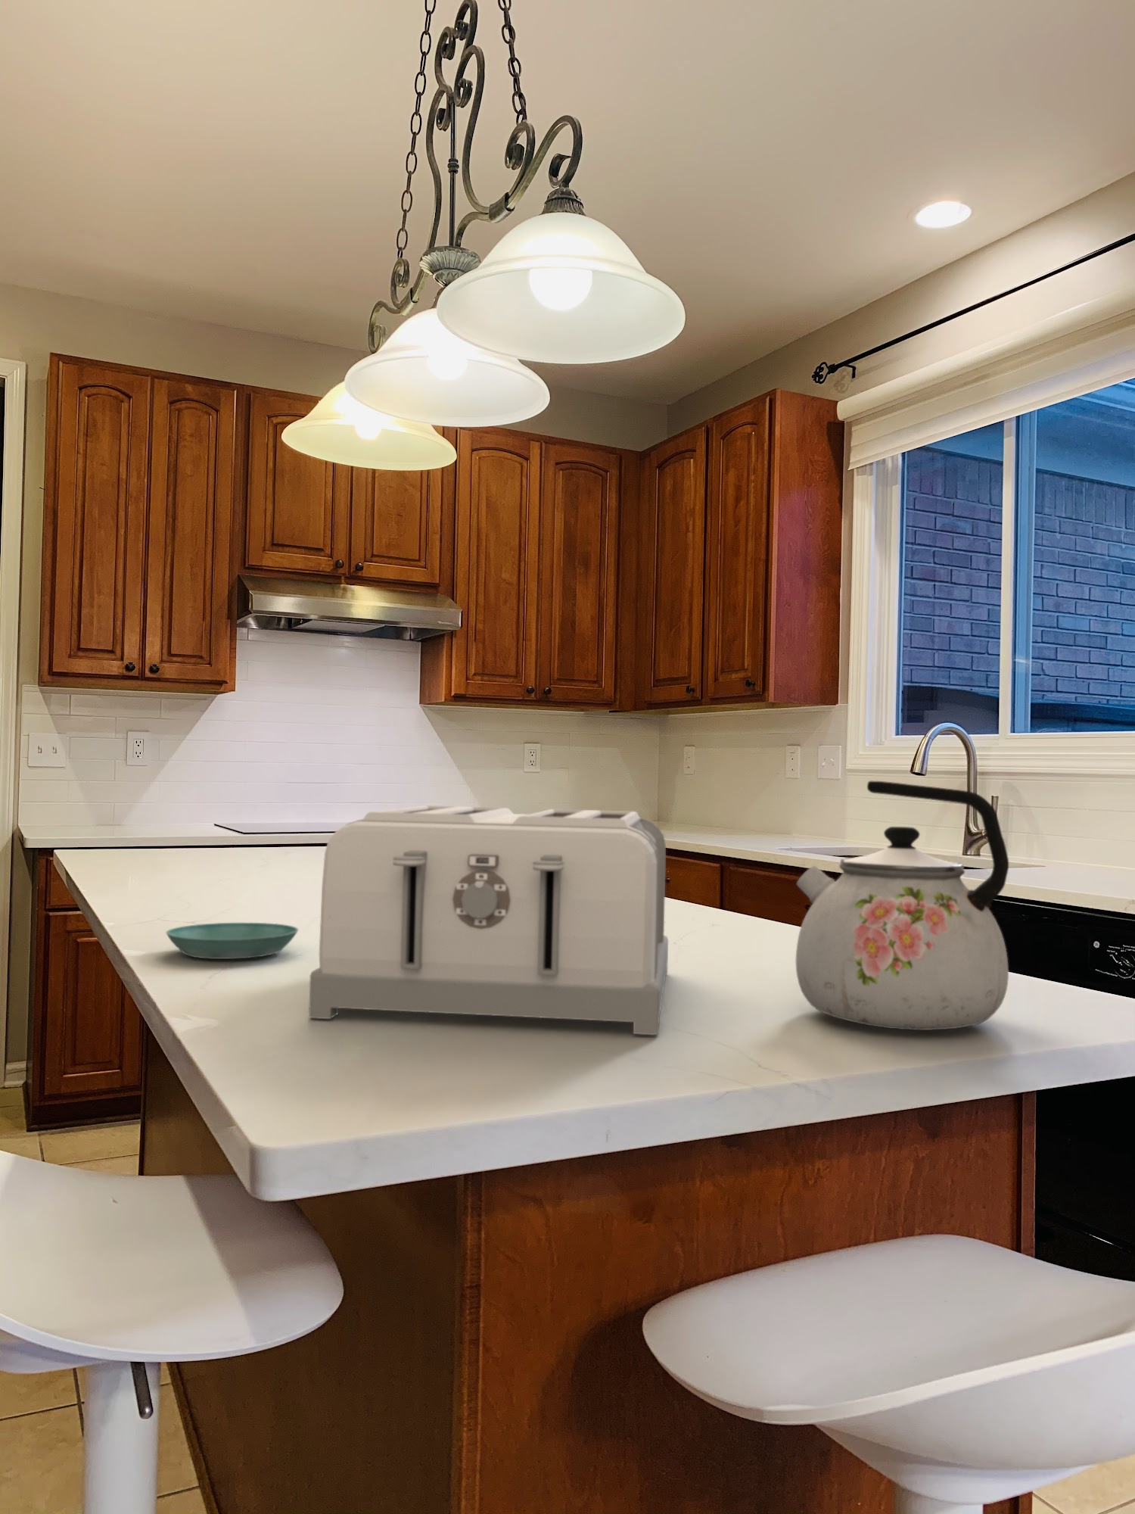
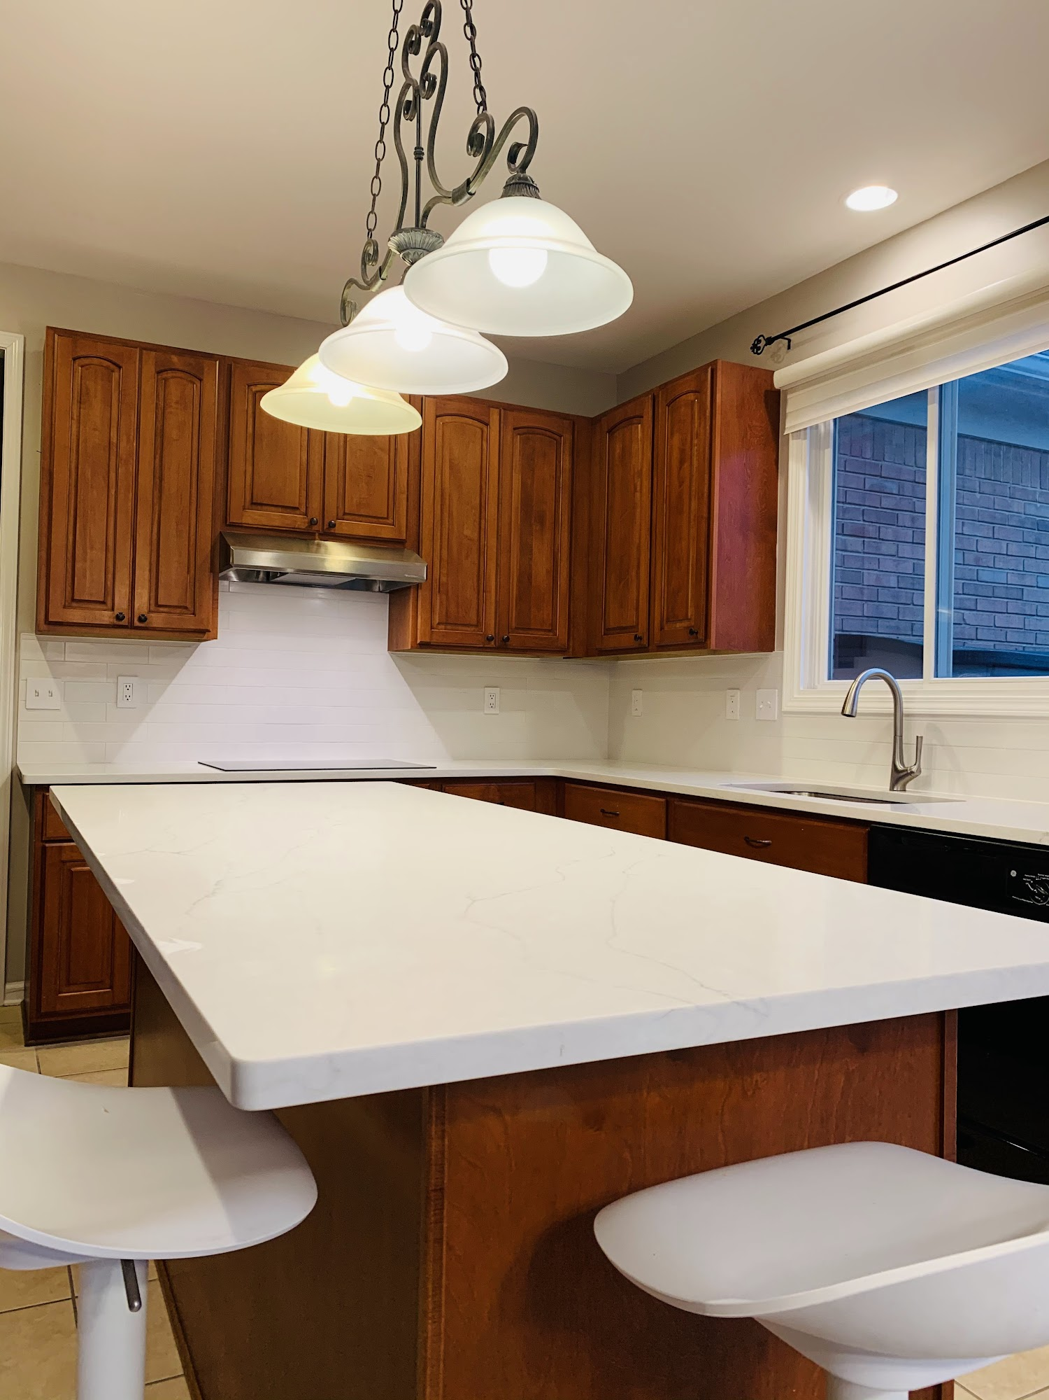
- kettle (898, 899)
- toaster (508, 904)
- saucer (232, 941)
